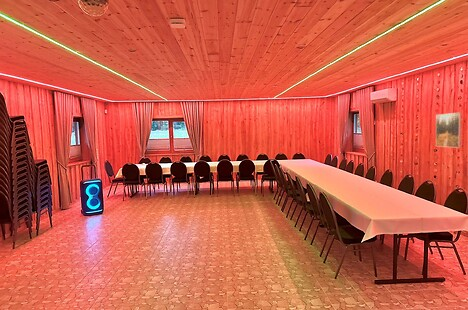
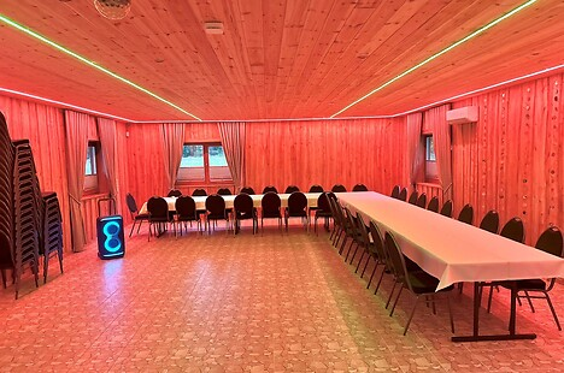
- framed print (447, 130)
